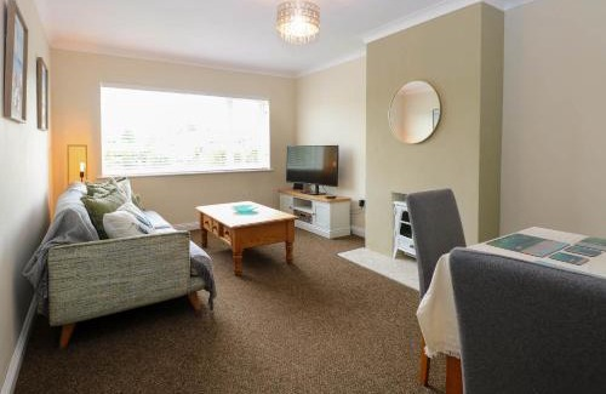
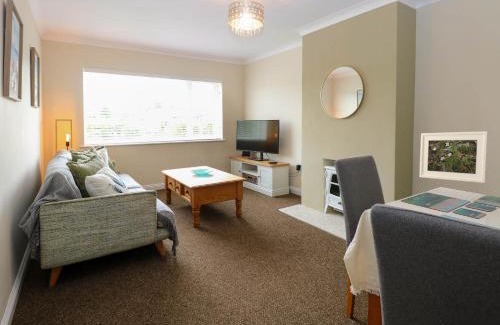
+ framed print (450, 156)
